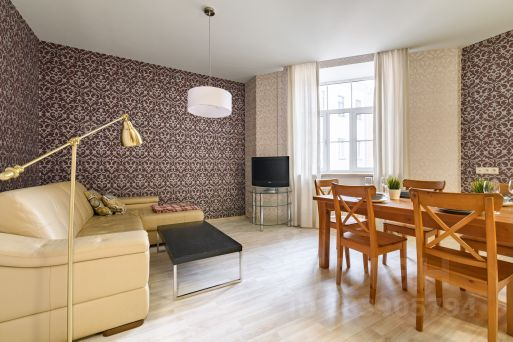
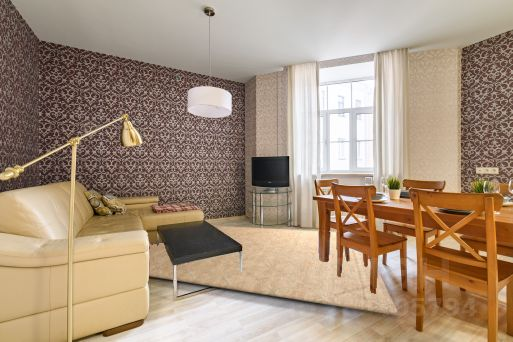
+ rug (250, 244)
